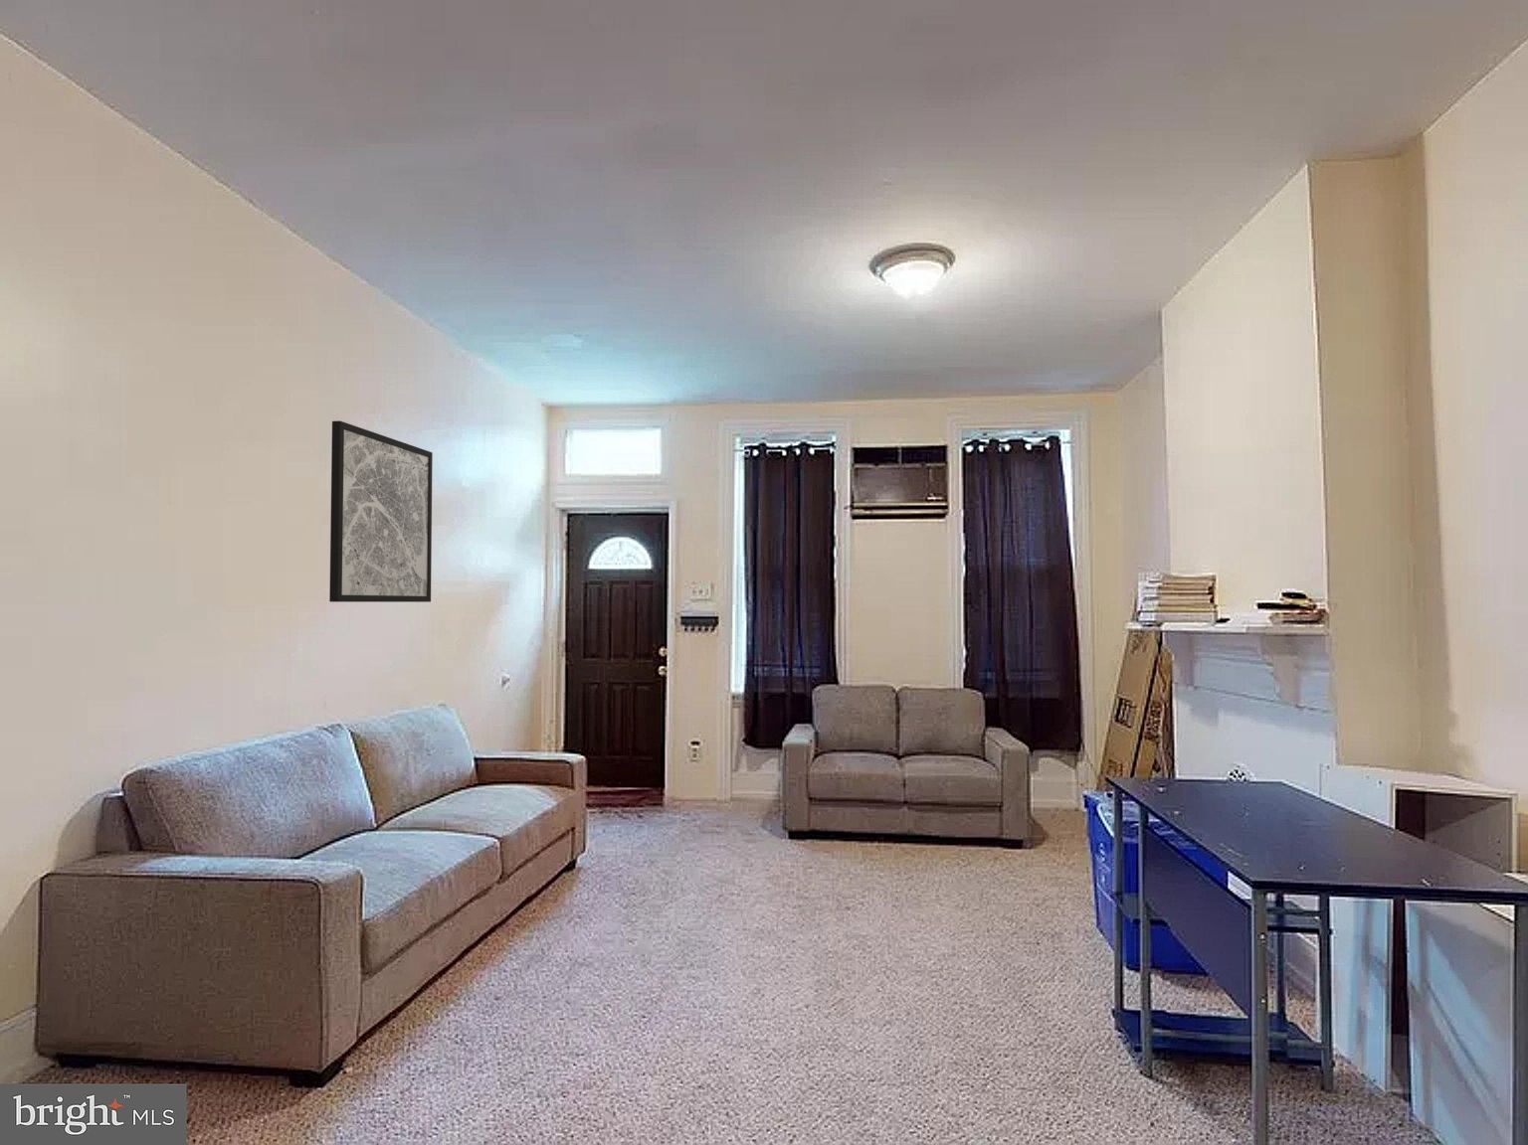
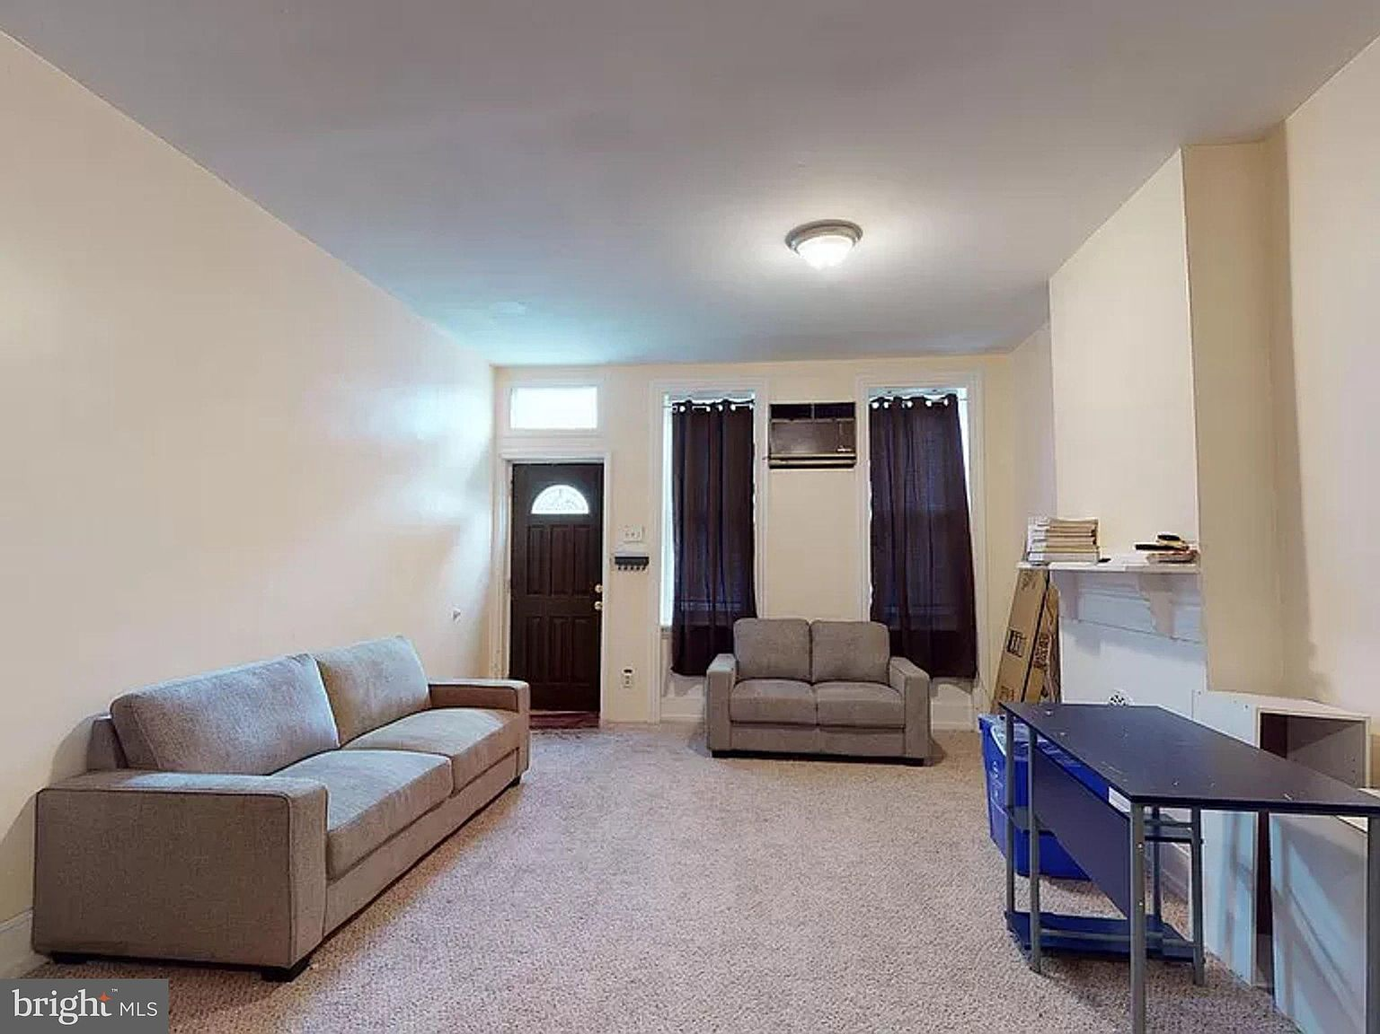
- wall art (386, 518)
